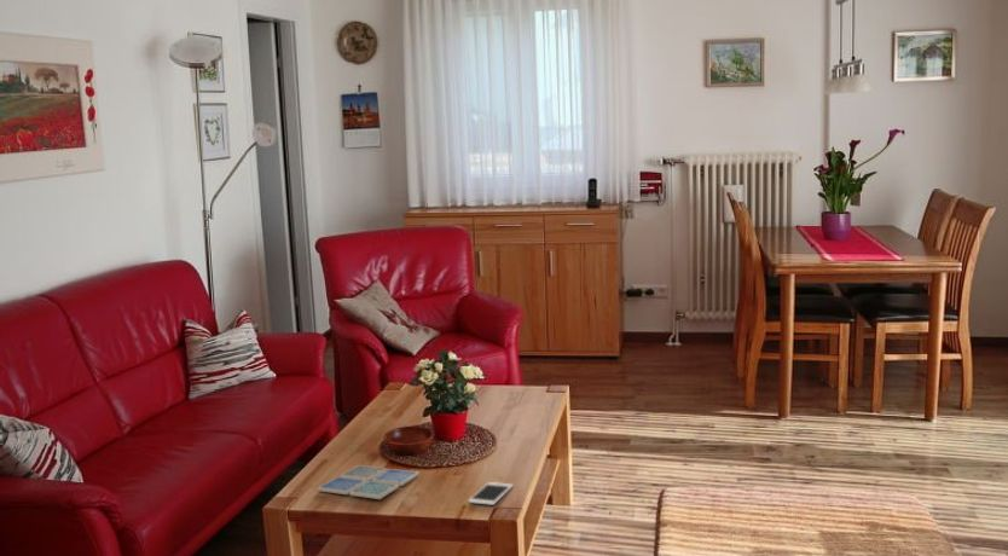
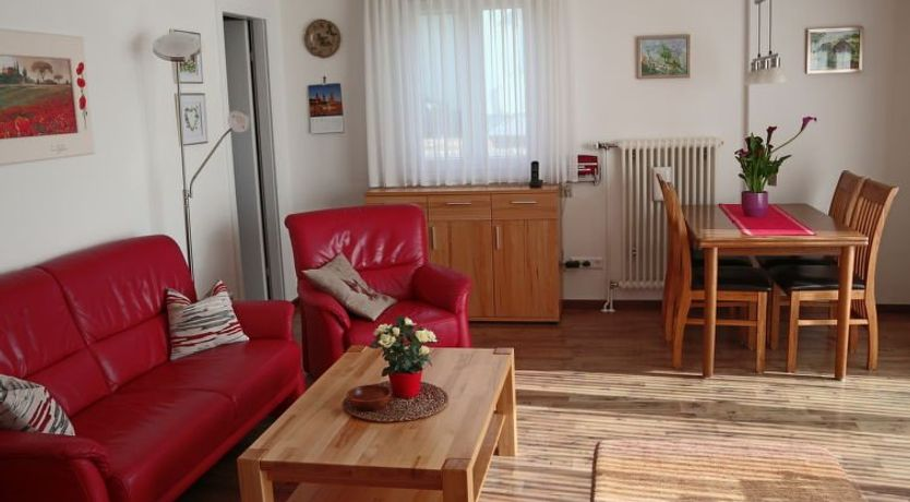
- cell phone (491, 493)
- drink coaster (369, 481)
